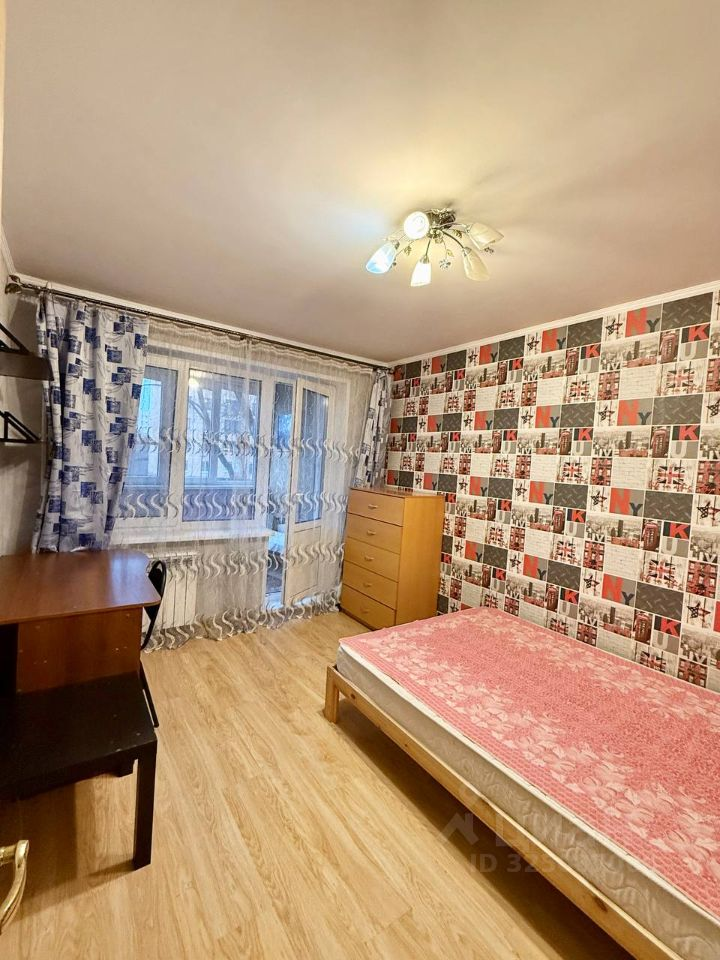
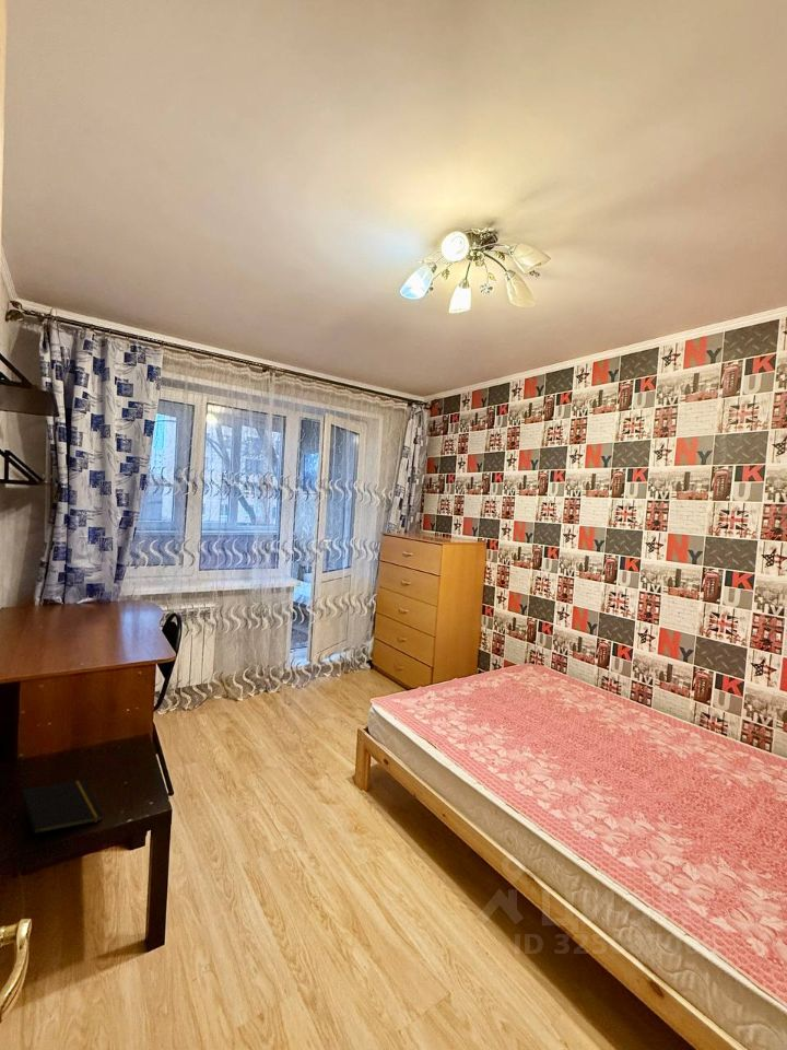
+ notepad (60, 804)
